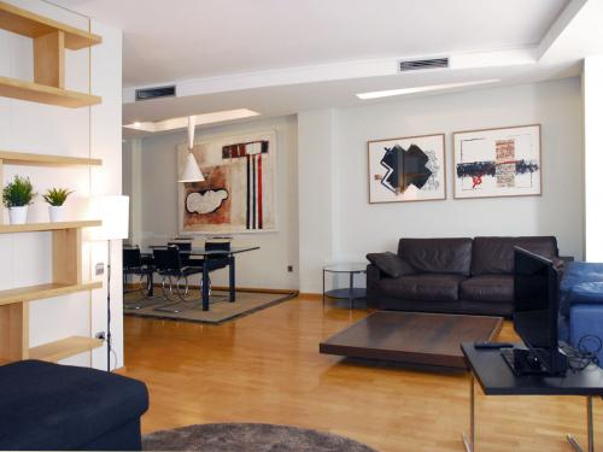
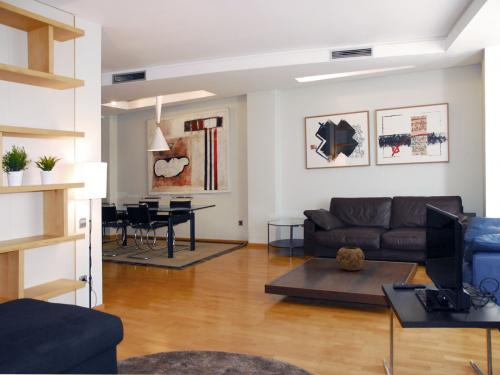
+ decorative bowl (350, 258)
